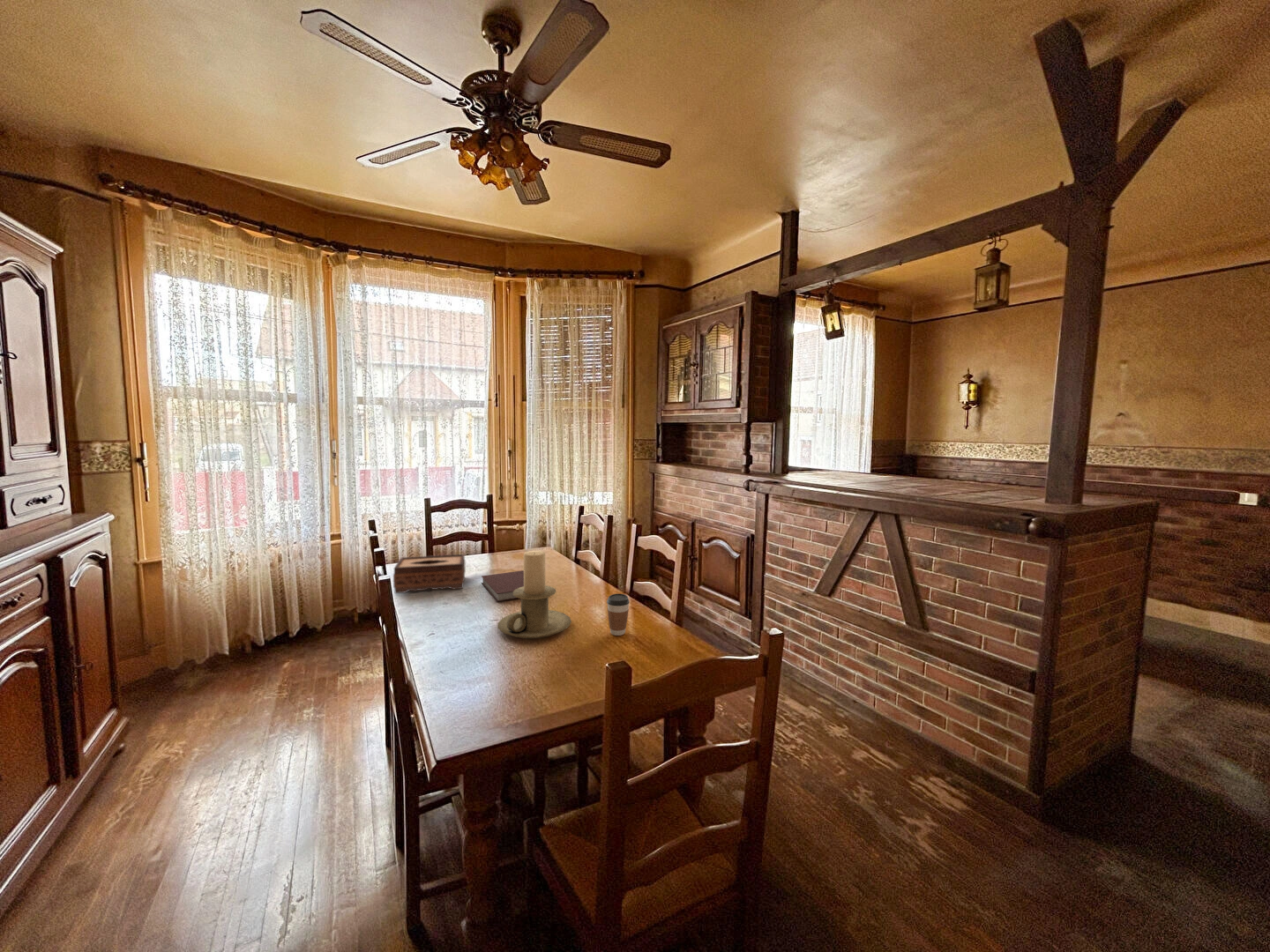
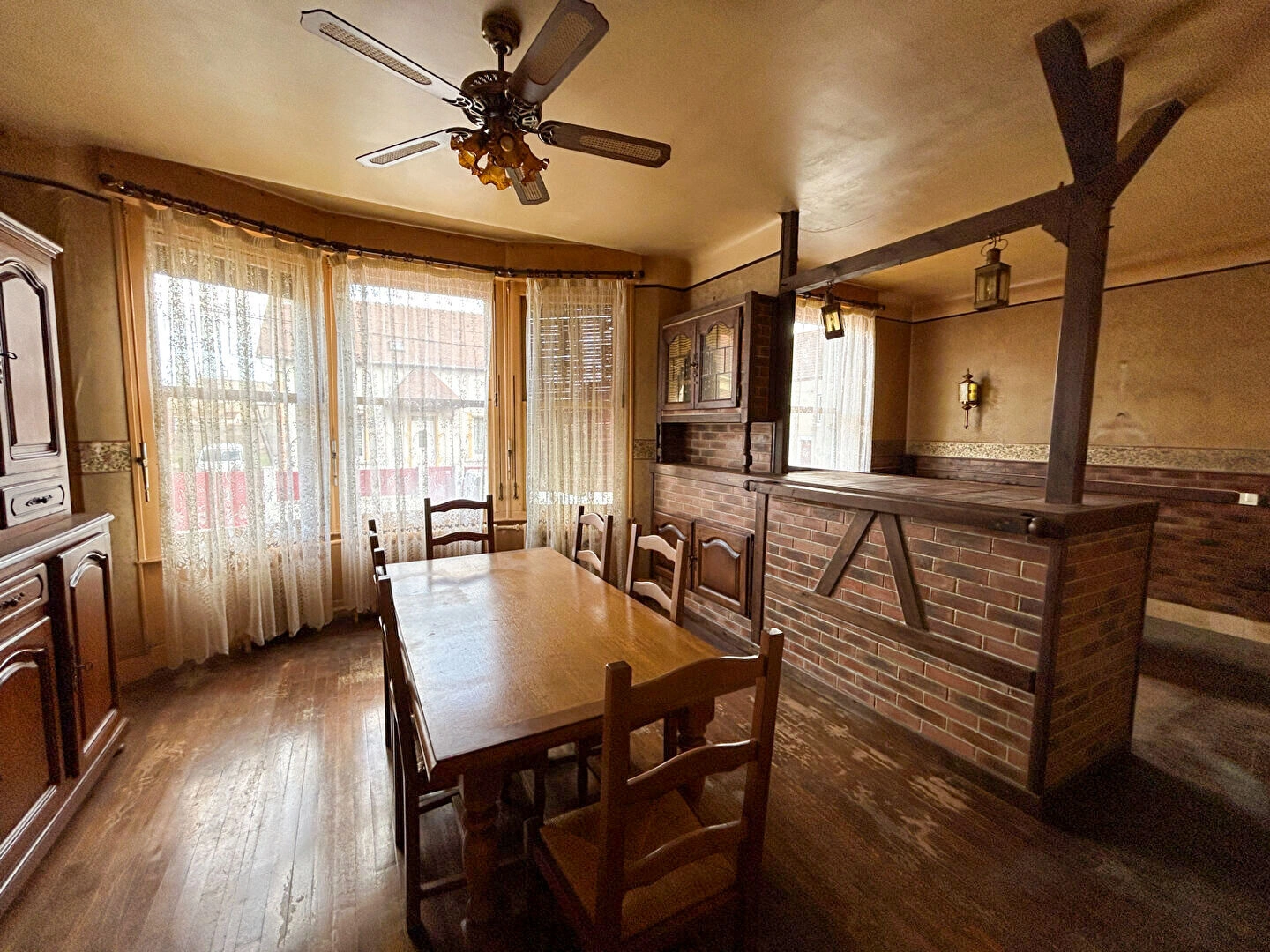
- candle holder (534, 590)
- notebook (512, 584)
- tissue box (431, 572)
- coffee cup (617, 614)
